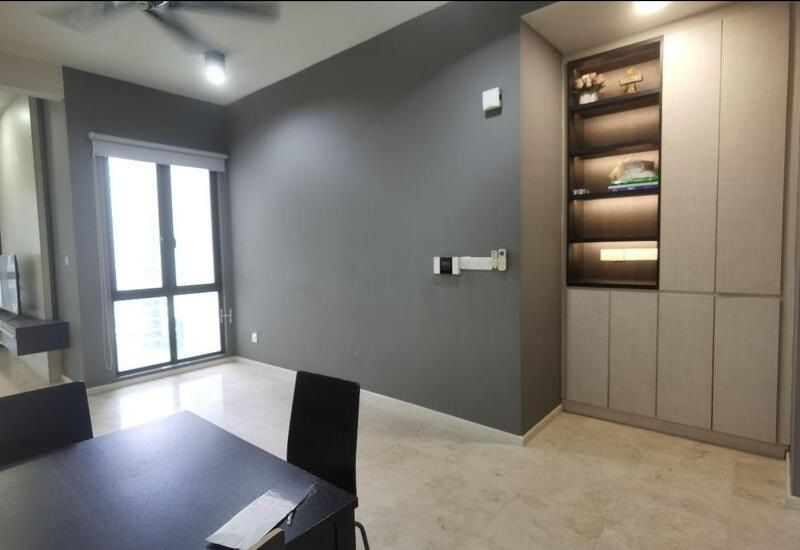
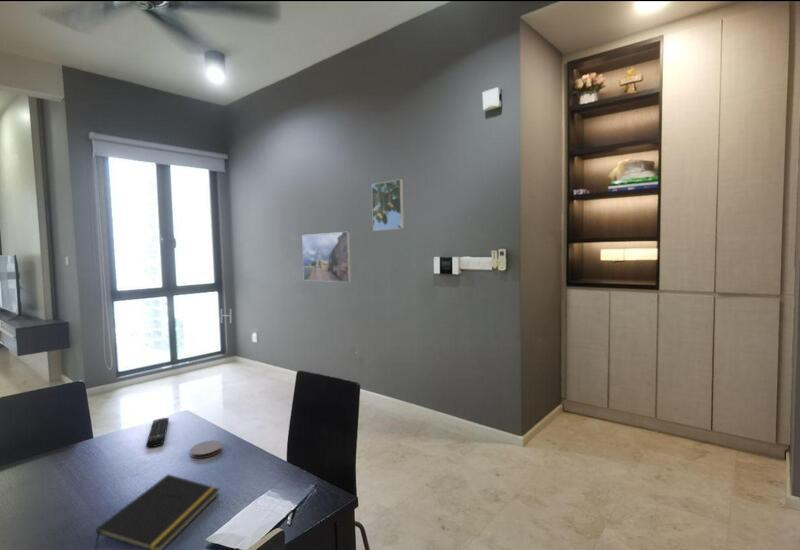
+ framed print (387, 205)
+ remote control (158, 431)
+ notepad (163, 508)
+ coaster (206, 449)
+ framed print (325, 257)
